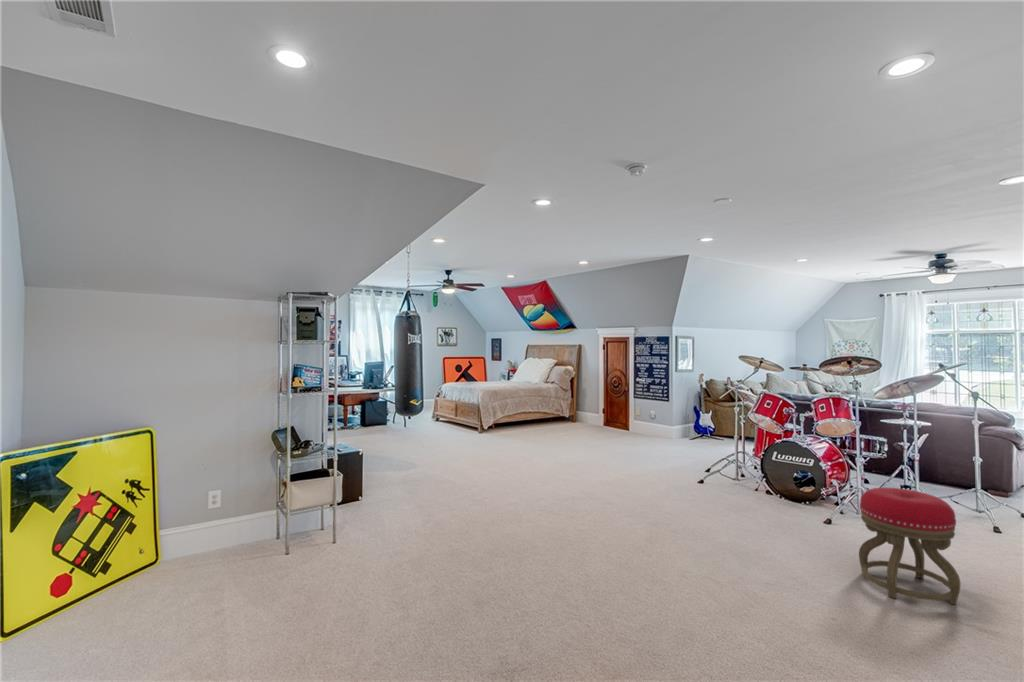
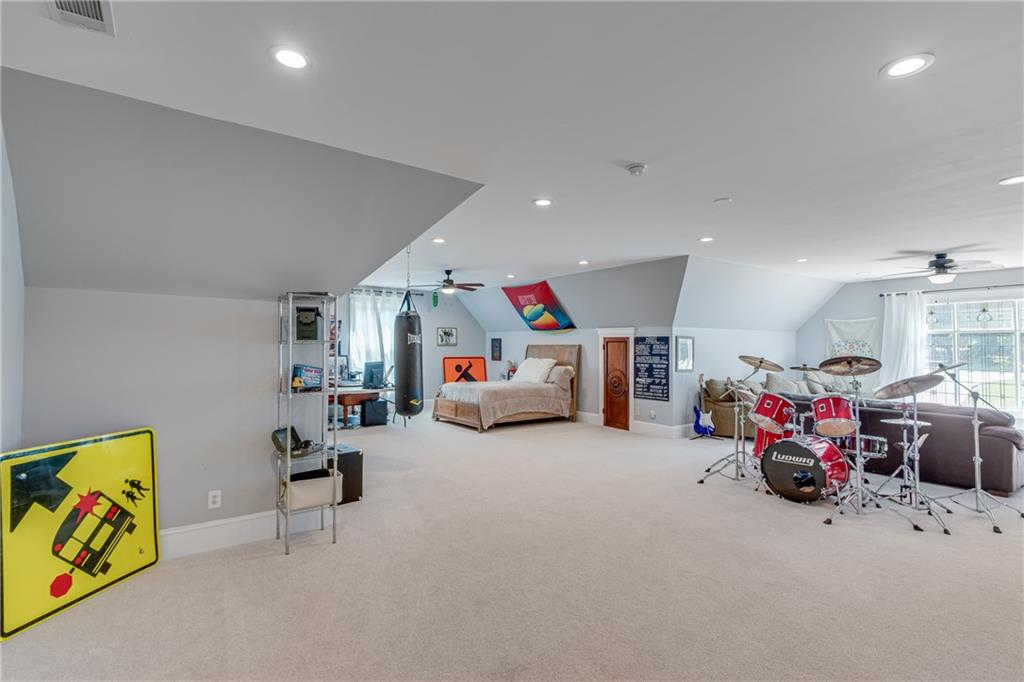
- stool (904, 540)
